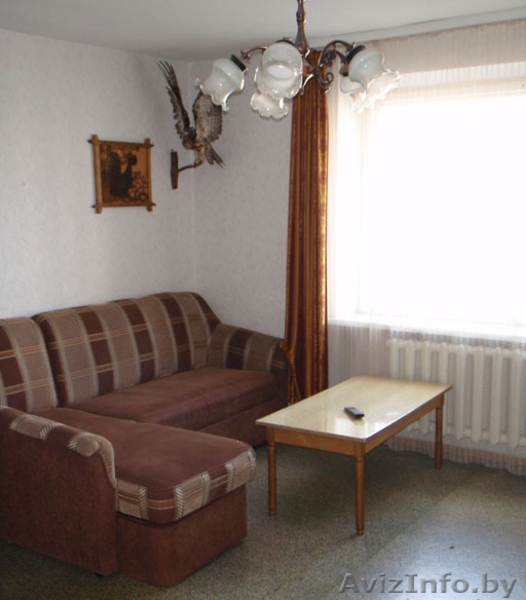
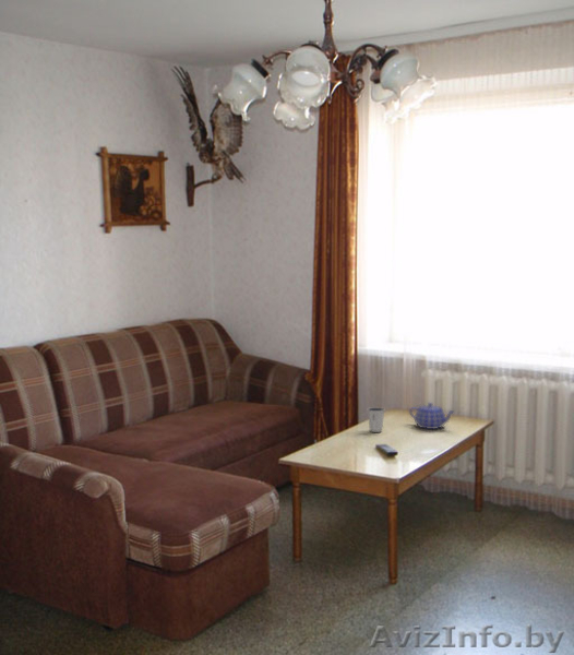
+ dixie cup (375, 419)
+ teapot (431, 415)
